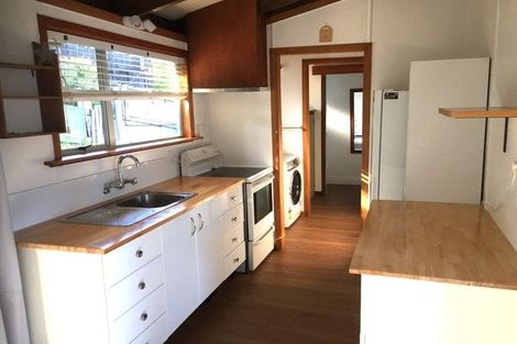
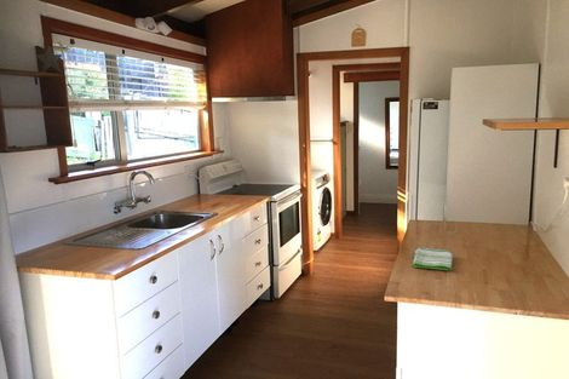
+ dish towel (432, 258)
